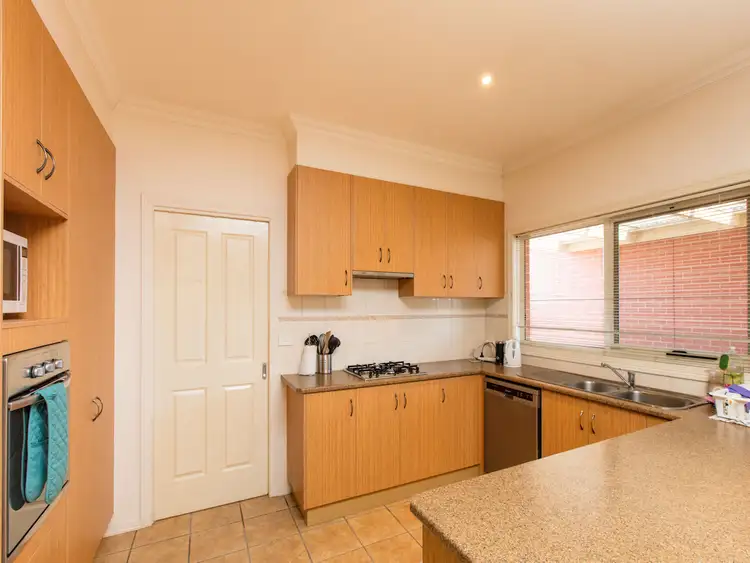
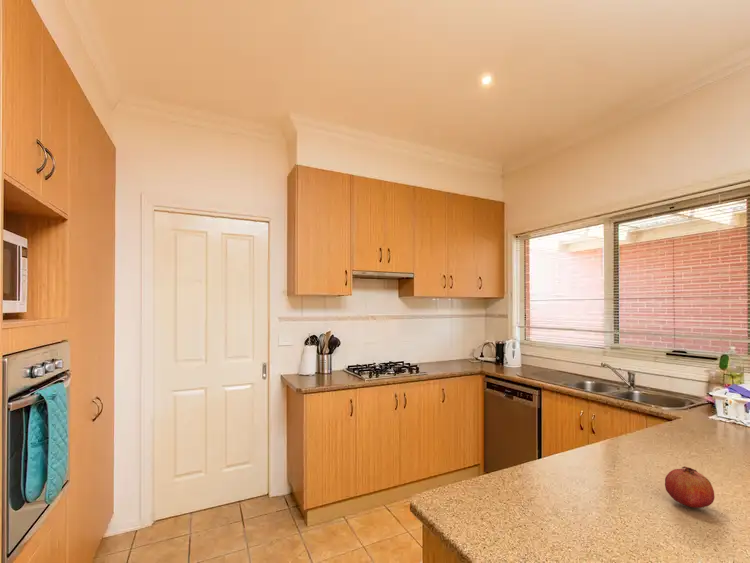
+ fruit (689, 486)
